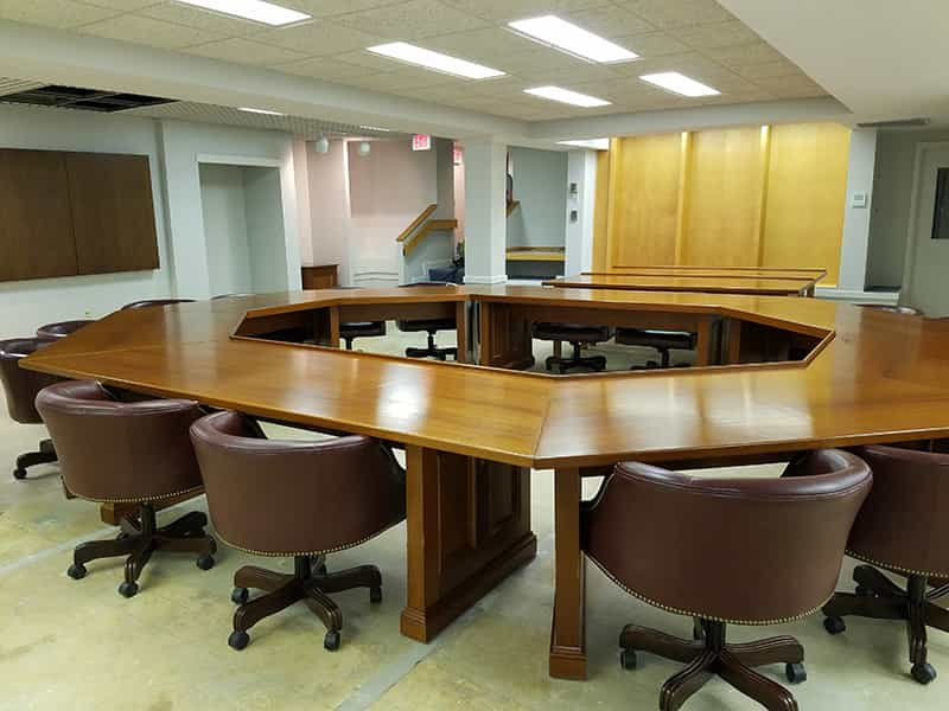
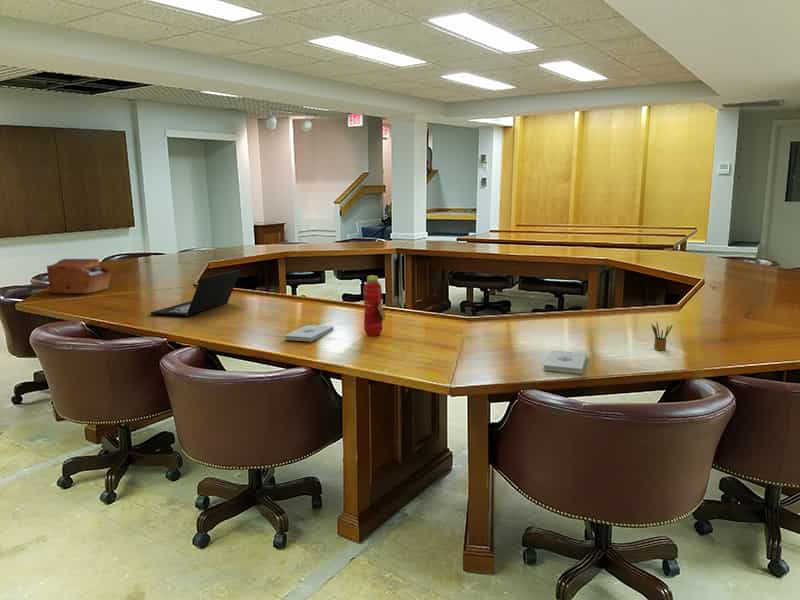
+ notepad (565, 361)
+ laptop (197, 291)
+ sewing box (79, 275)
+ pencil box (661, 335)
+ notepad (309, 332)
+ water bottle (374, 305)
